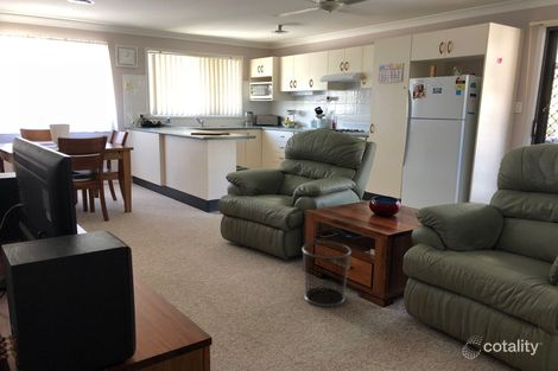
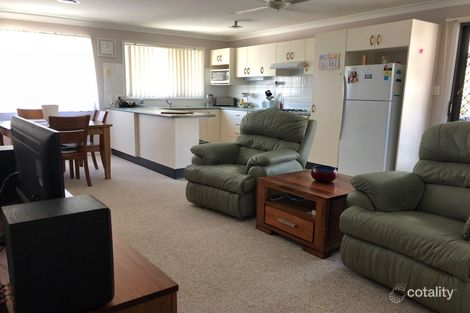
- waste bin (325, 273)
